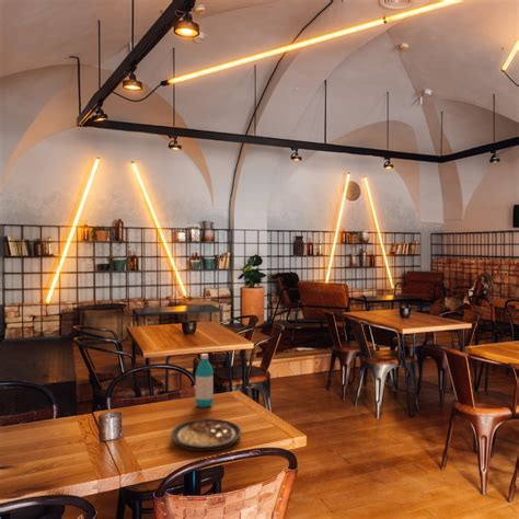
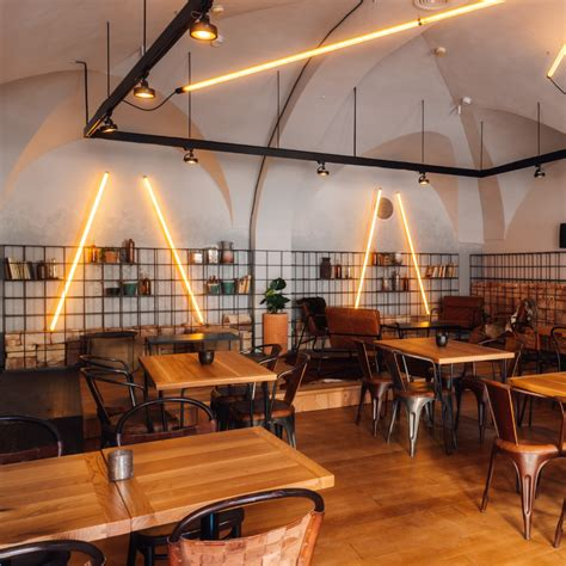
- plate (206, 432)
- water bottle (204, 380)
